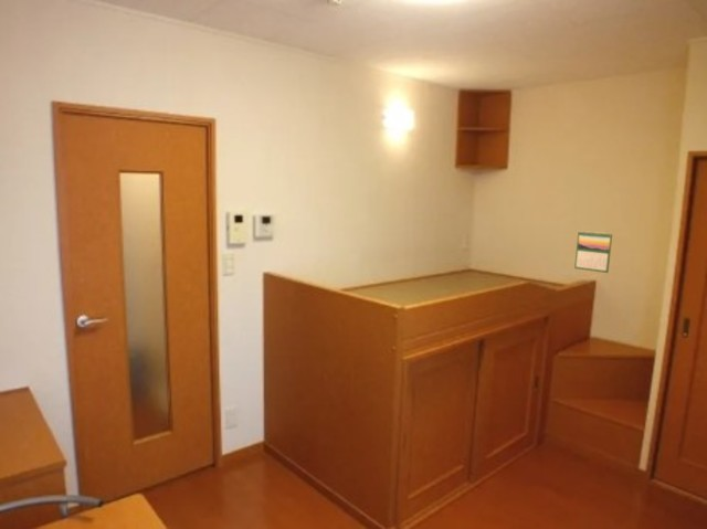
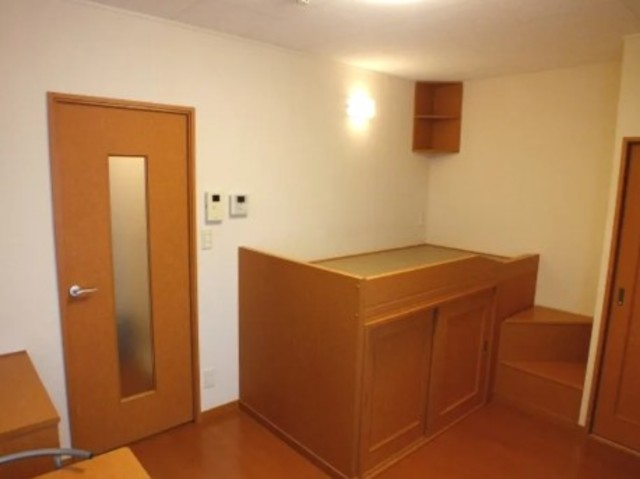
- calendar (592, 251)
